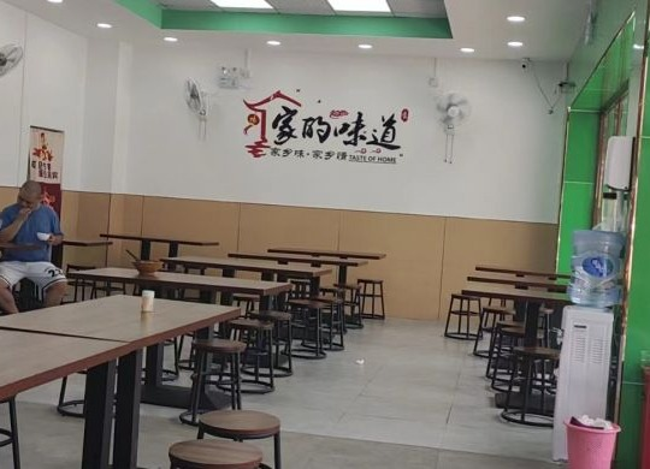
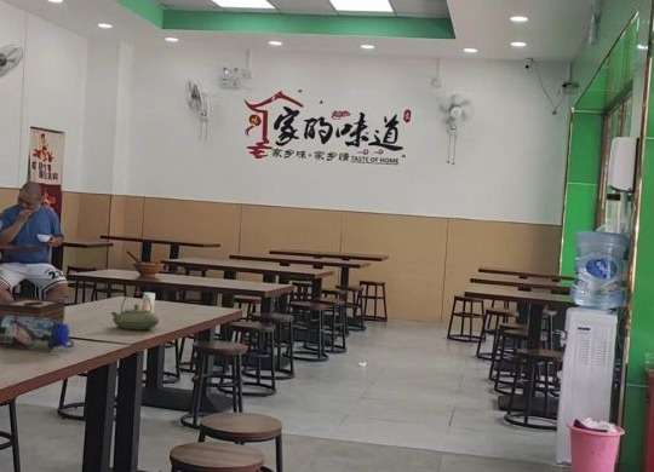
+ tissue box (31, 315)
+ teapot (133, 310)
+ water bottle (34, 333)
